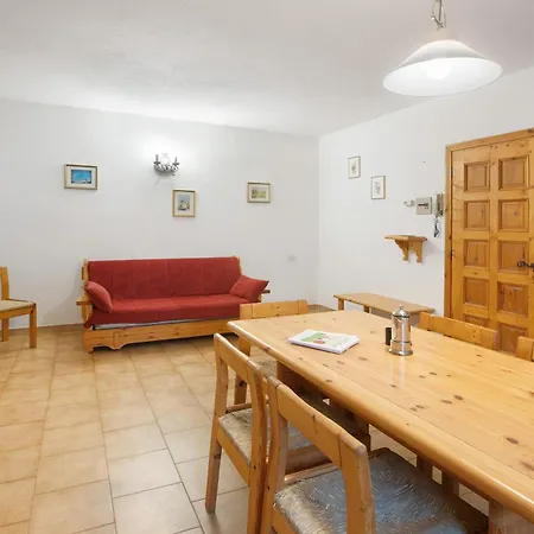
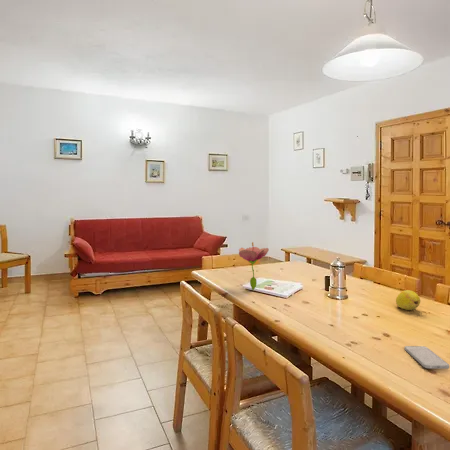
+ flower (252, 266)
+ fruit (408, 300)
+ smartphone (425, 356)
